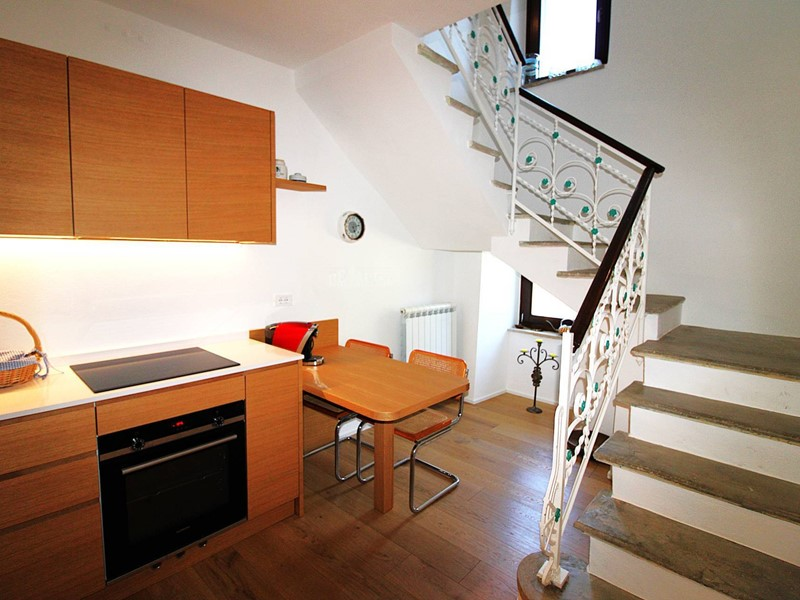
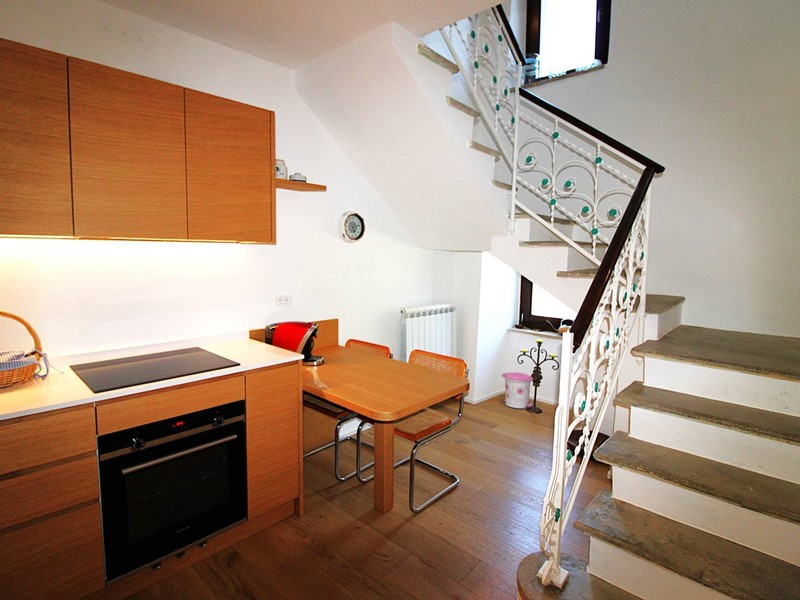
+ trash can (517, 389)
